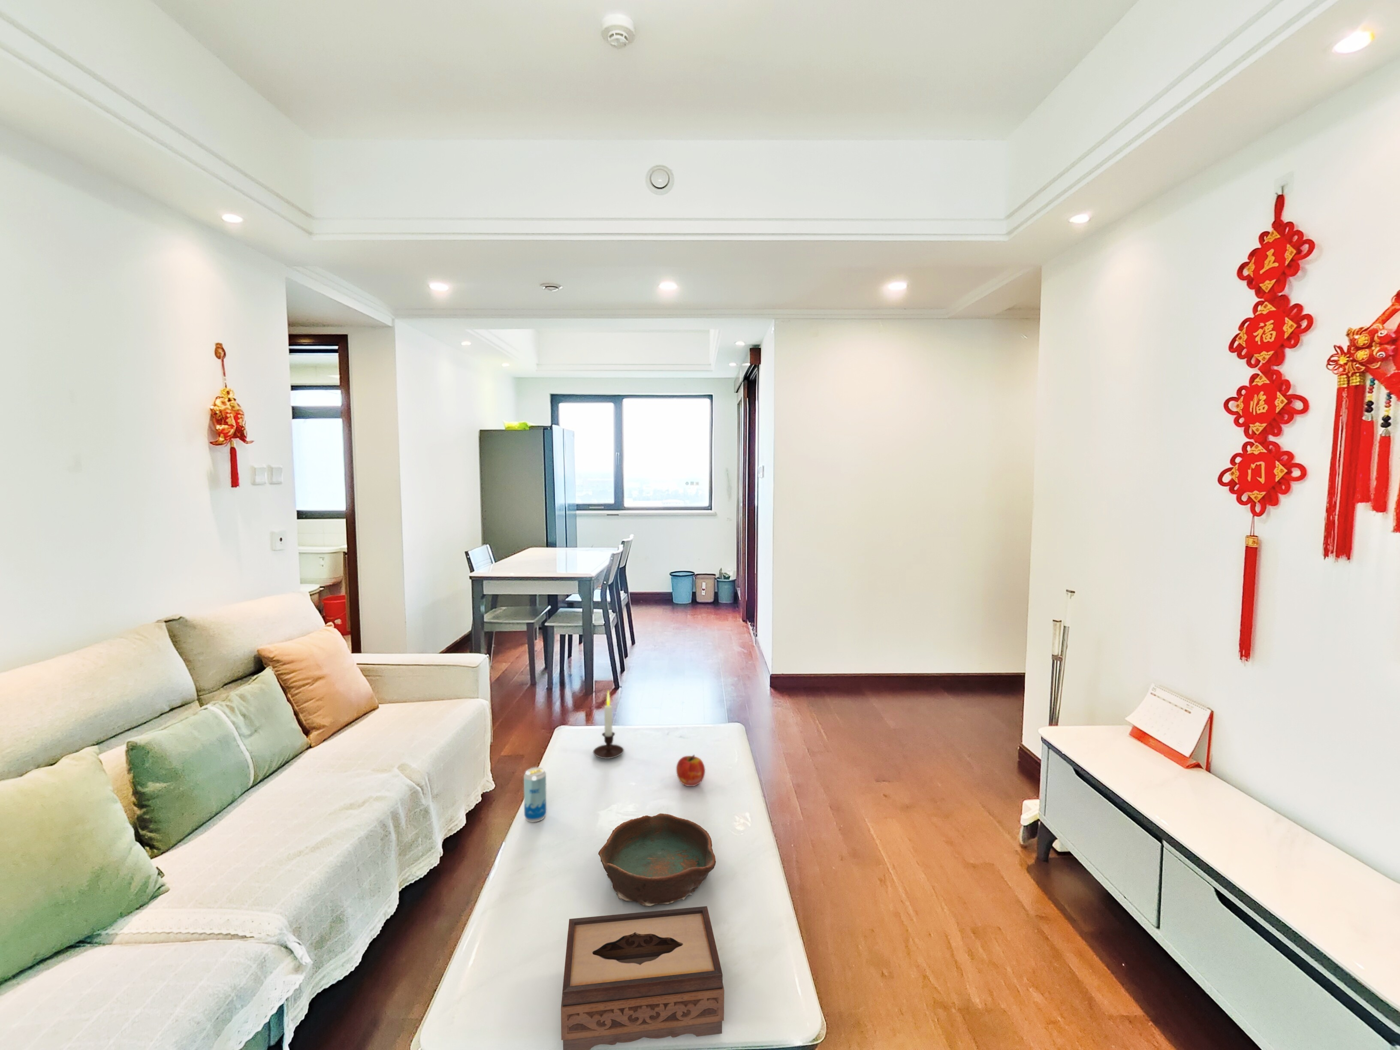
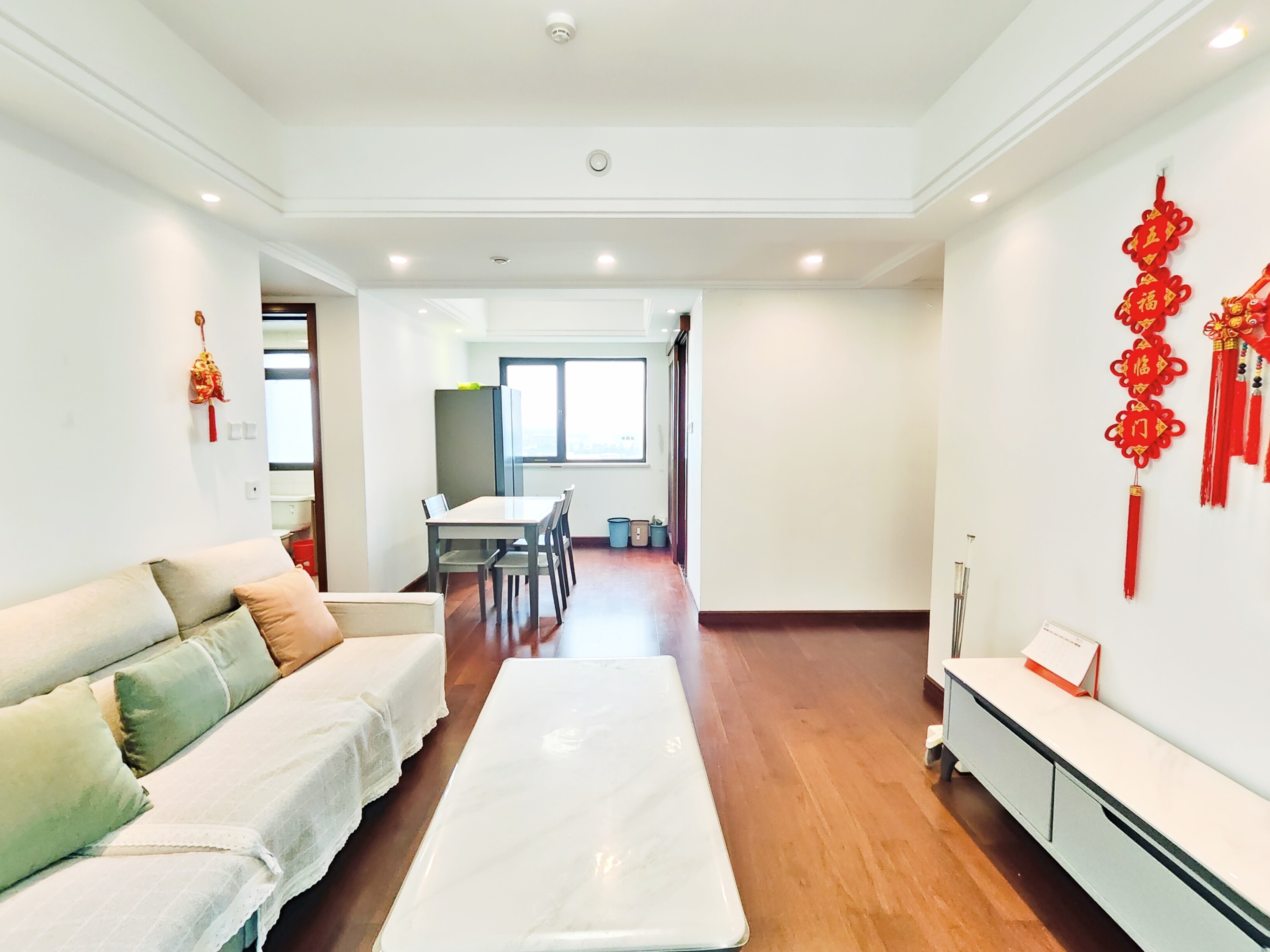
- beverage can (535, 794)
- tissue box (642, 973)
- bowl (656, 856)
- candle (610, 720)
- apple (690, 769)
